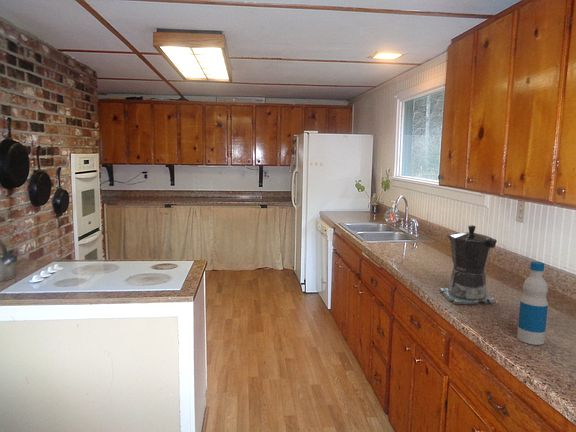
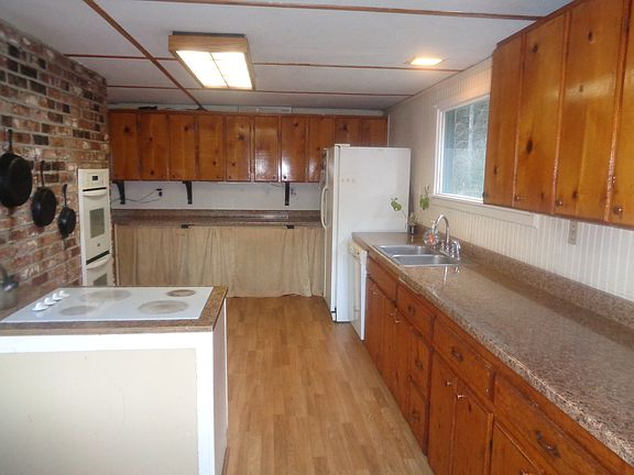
- coffee maker (470, 261)
- bottle (534, 301)
